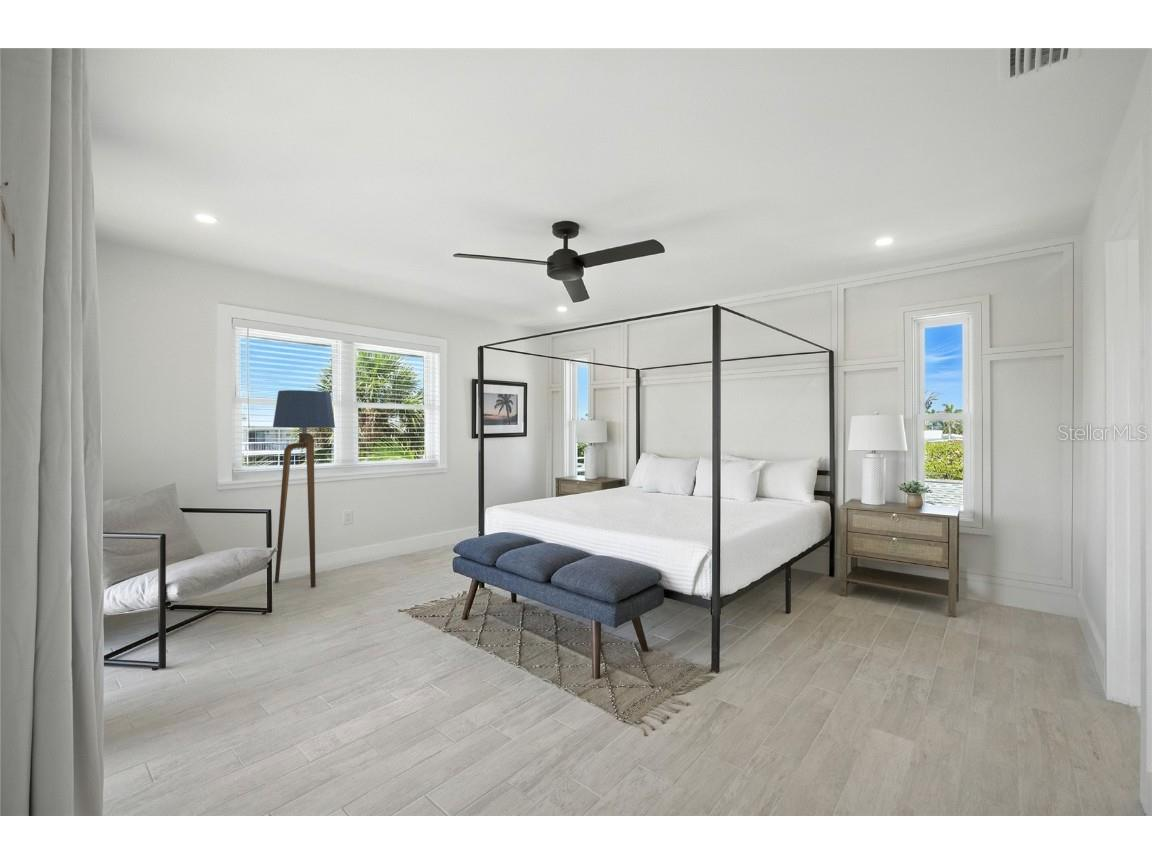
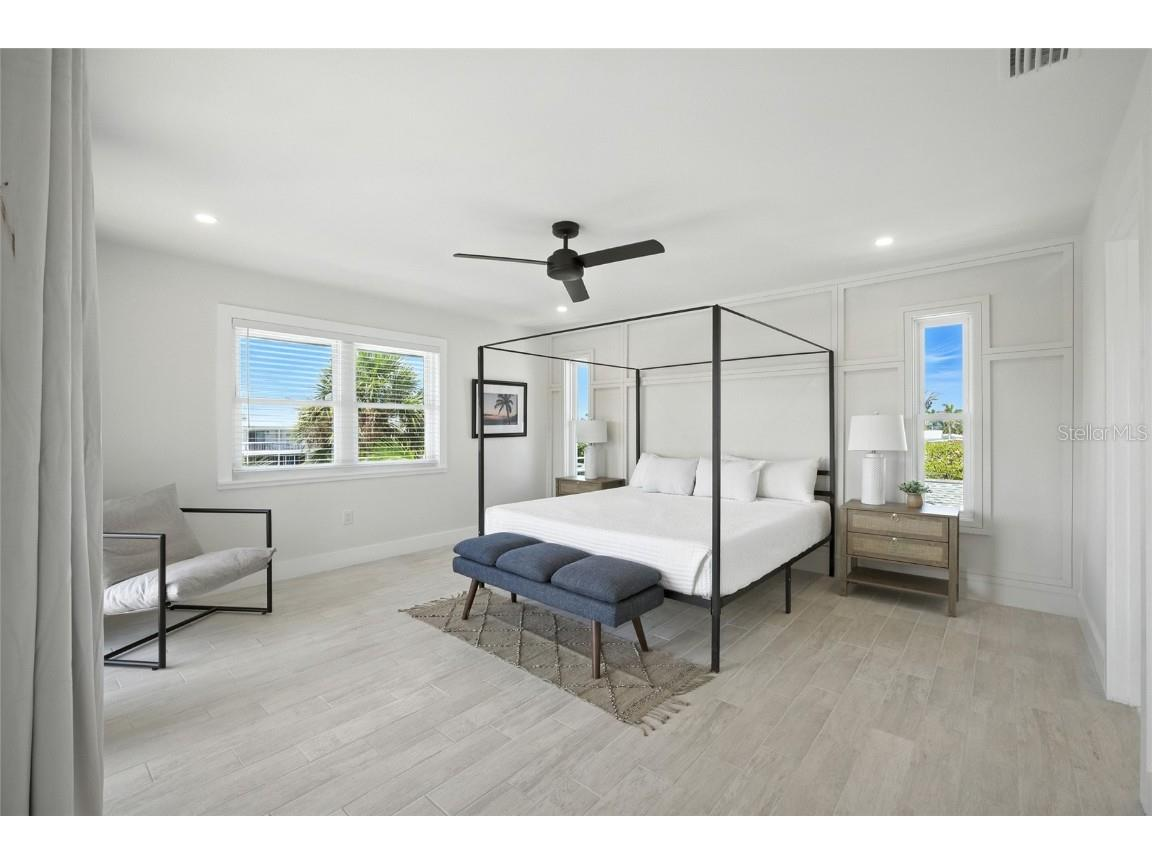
- floor lamp (307, 485)
